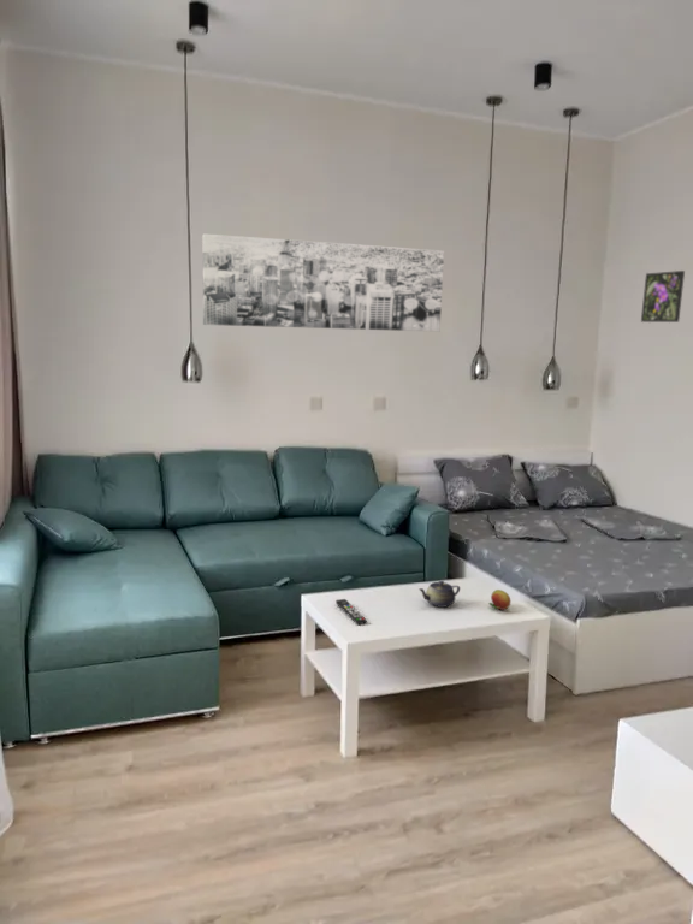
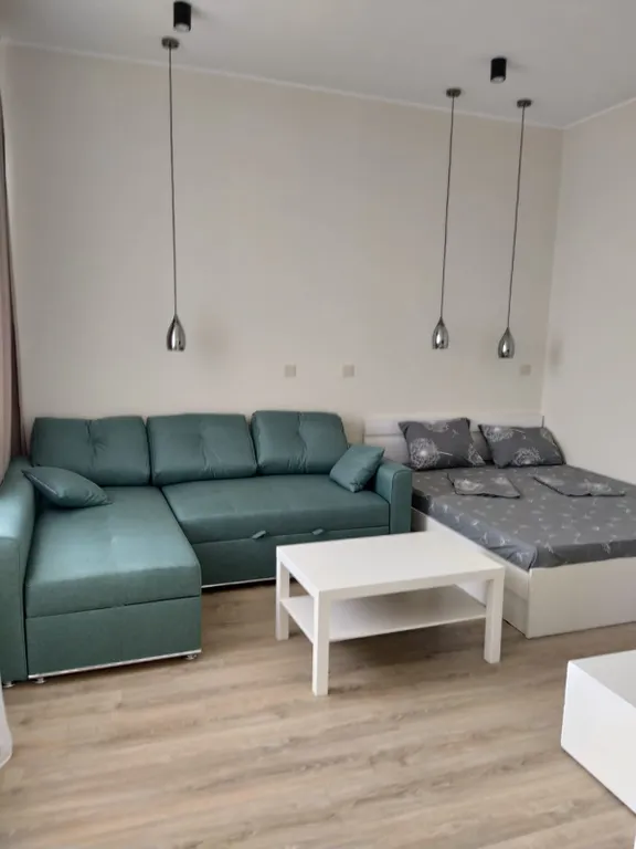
- remote control (350, 611)
- teapot (439, 592)
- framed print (662, 297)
- wall art (328, 285)
- fruit (500, 599)
